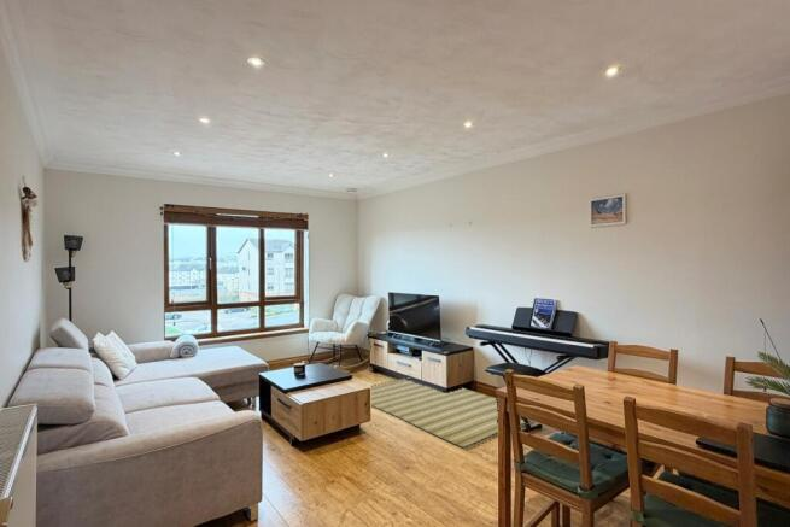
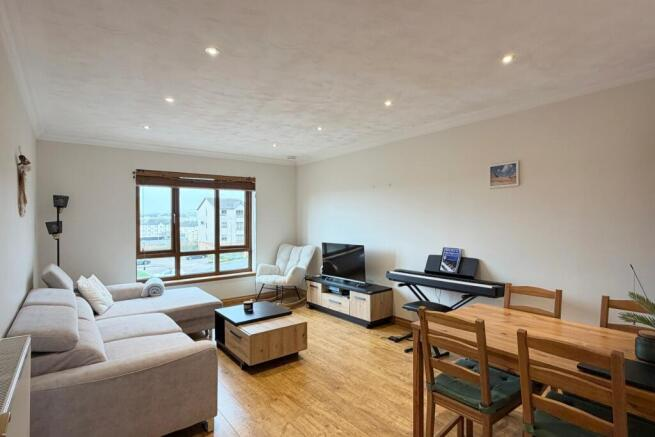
- rug (437, 402)
